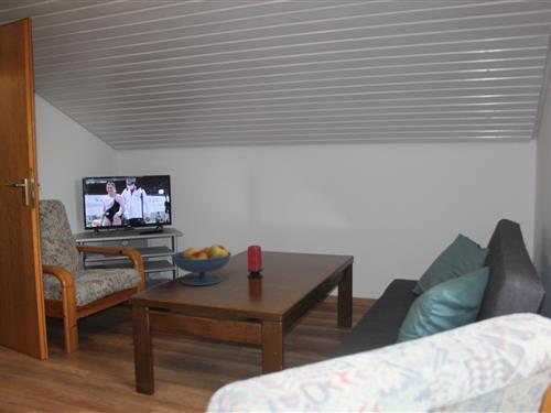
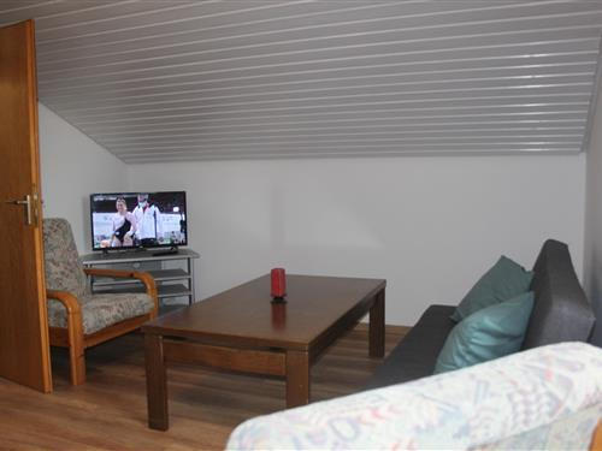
- fruit bowl (202, 262)
